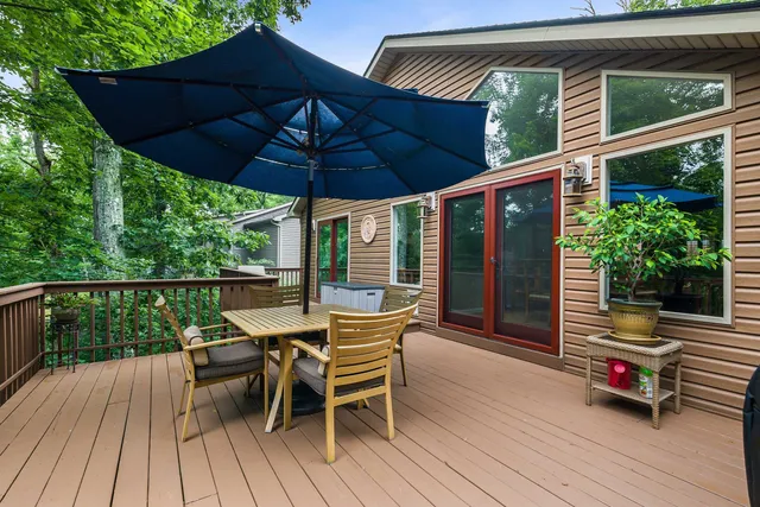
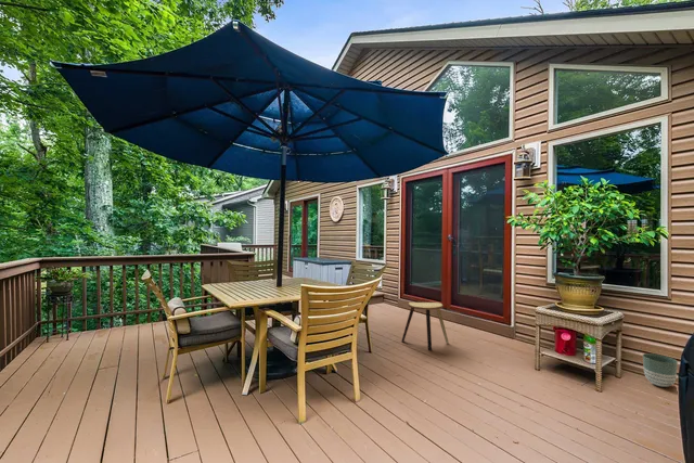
+ planter (659, 371)
+ stool (426, 324)
